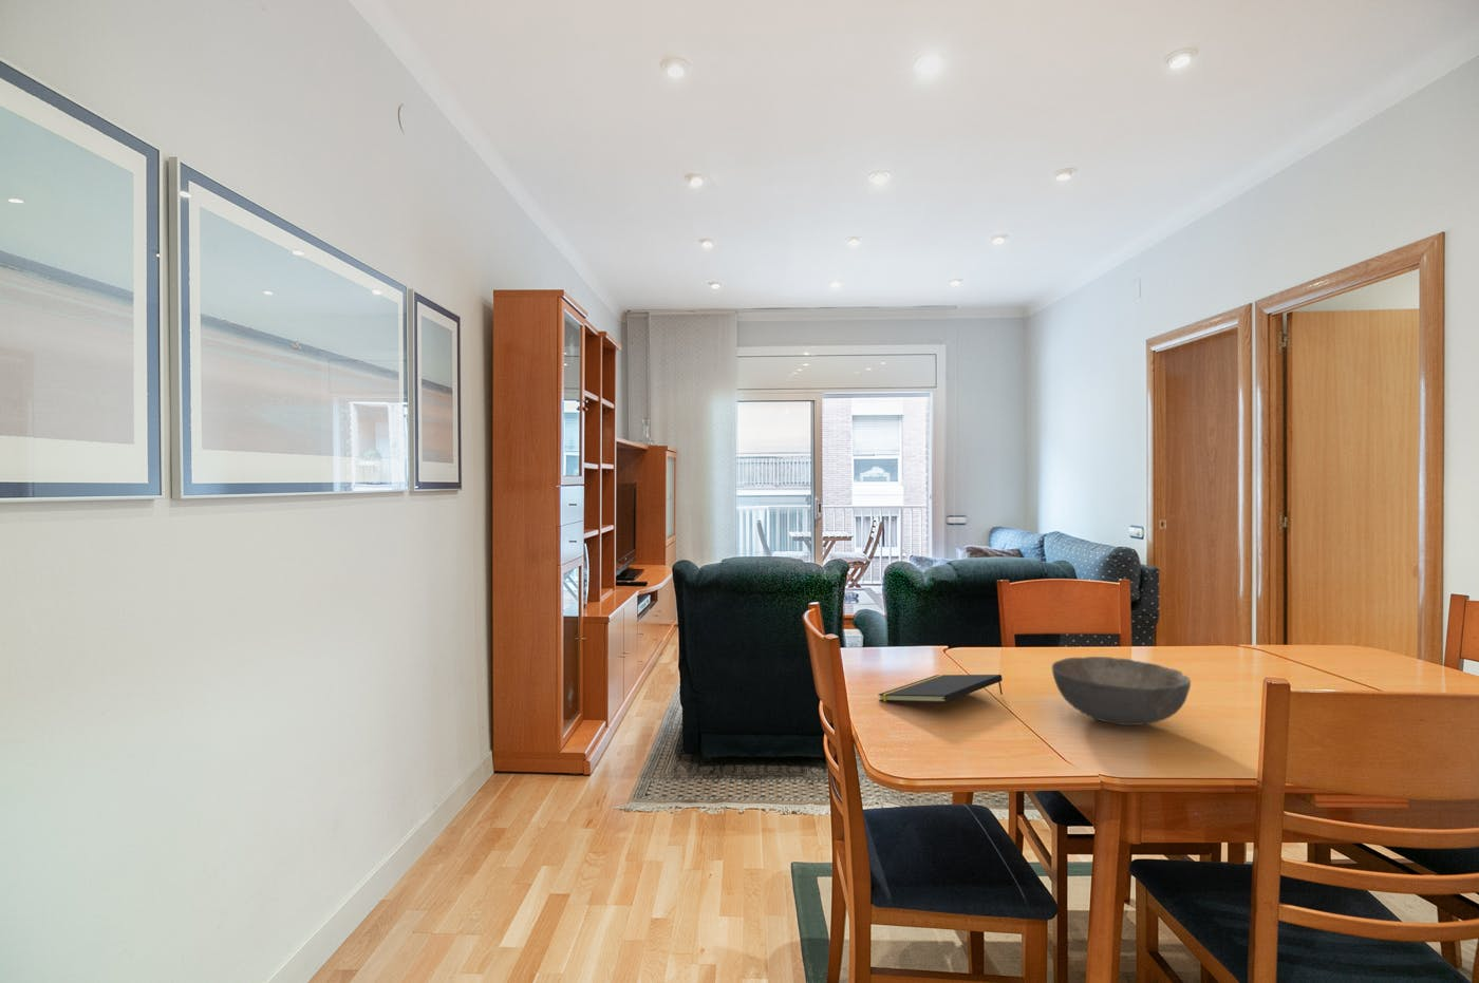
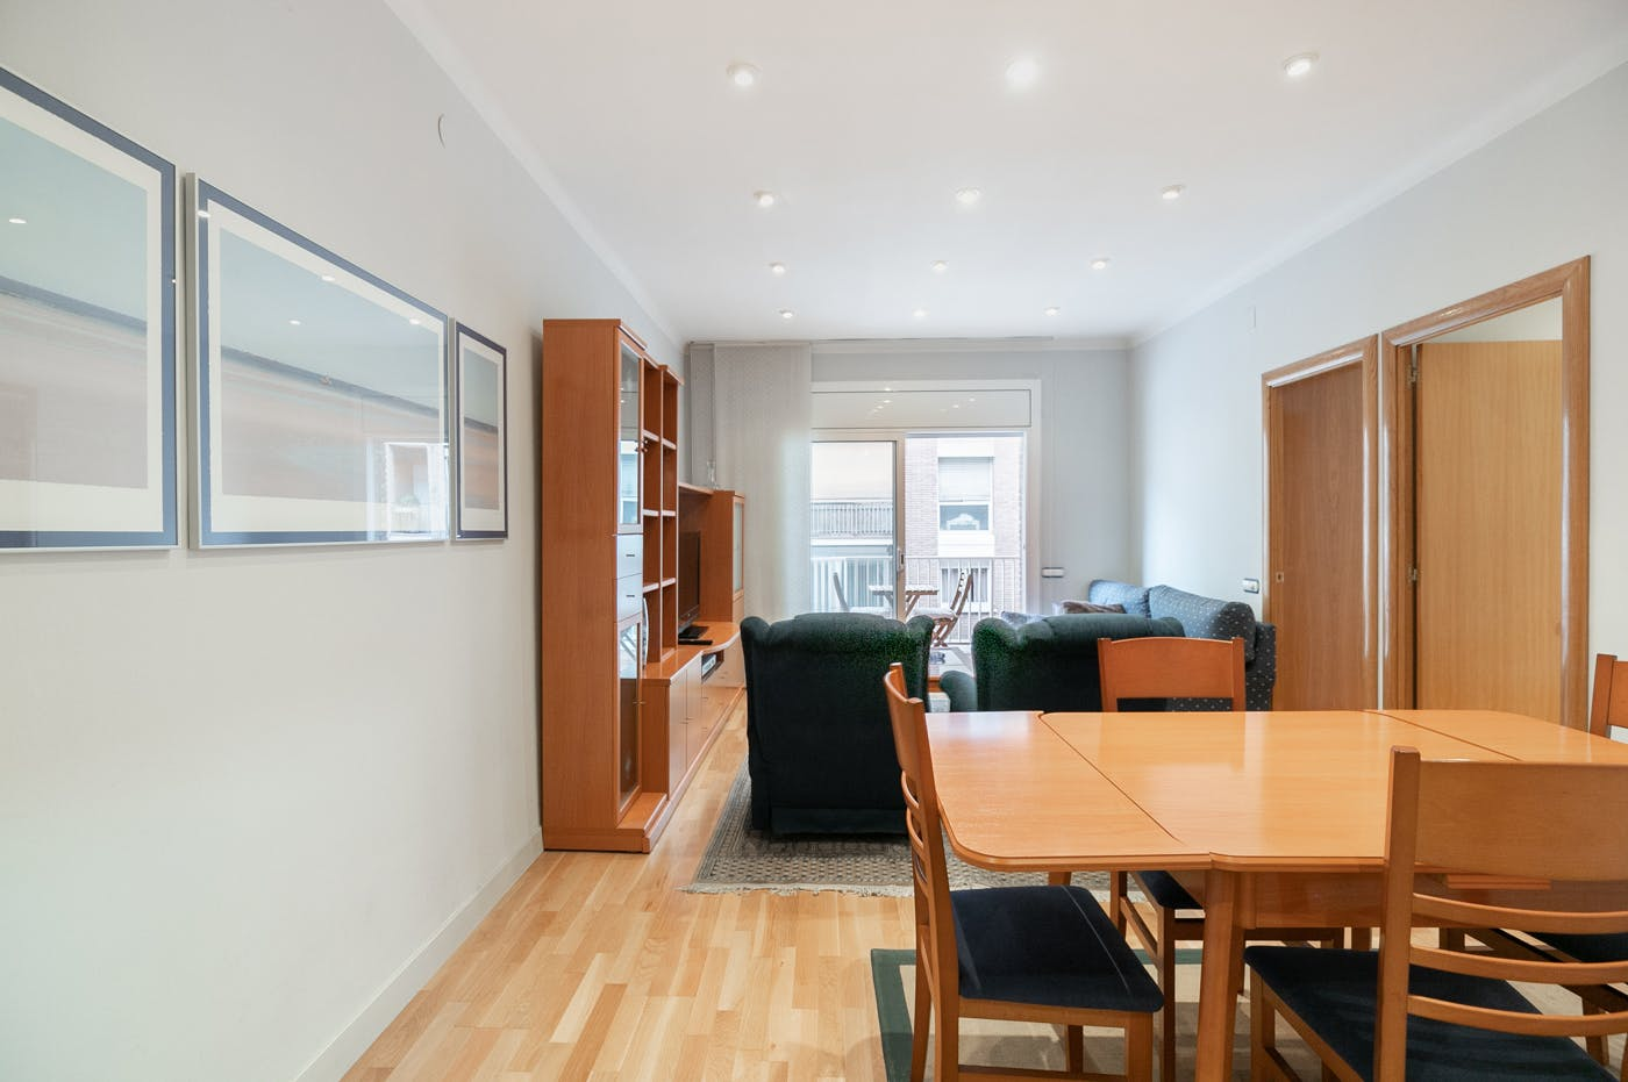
- bowl (1118, 694)
- notepad (940, 688)
